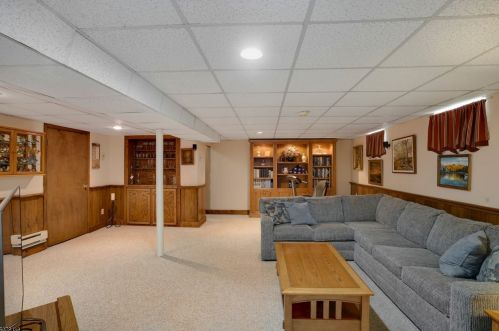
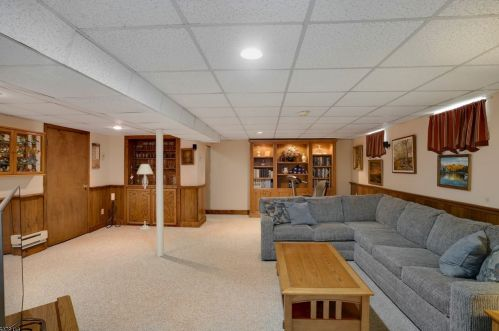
+ floor lamp (144, 186)
